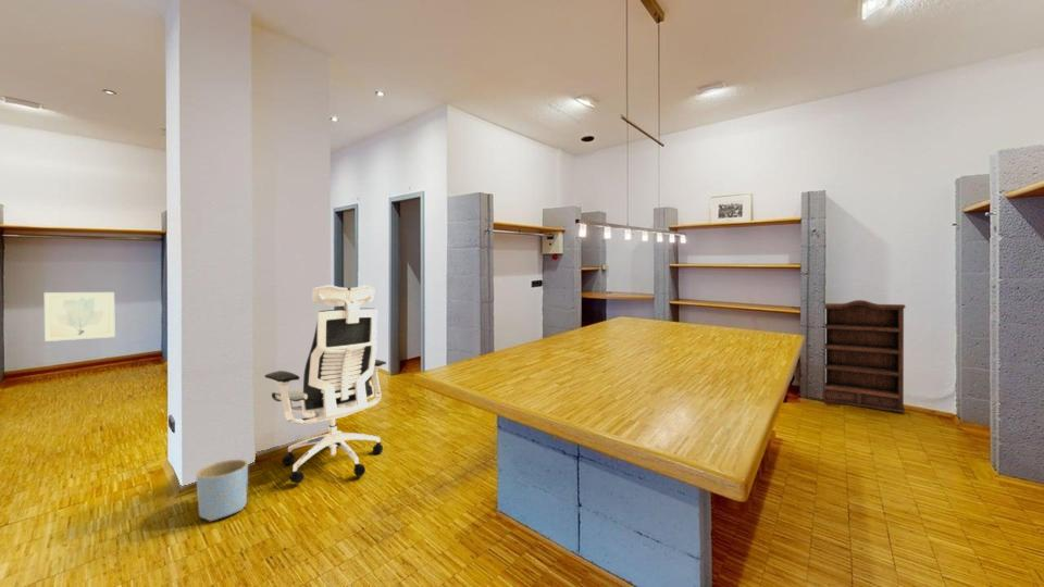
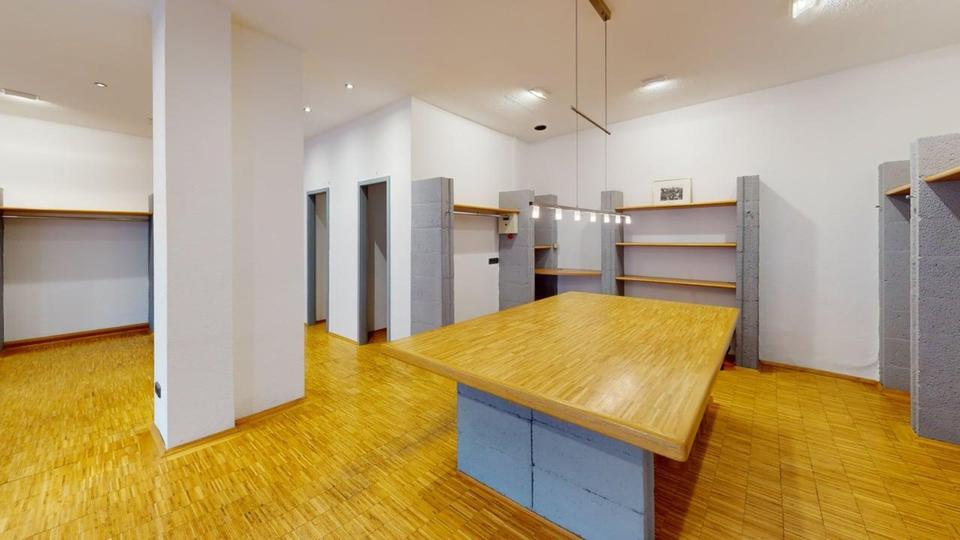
- bookshelf (859, 351)
- wall art (80, 315)
- office chair (332, 374)
- planter (223, 489)
